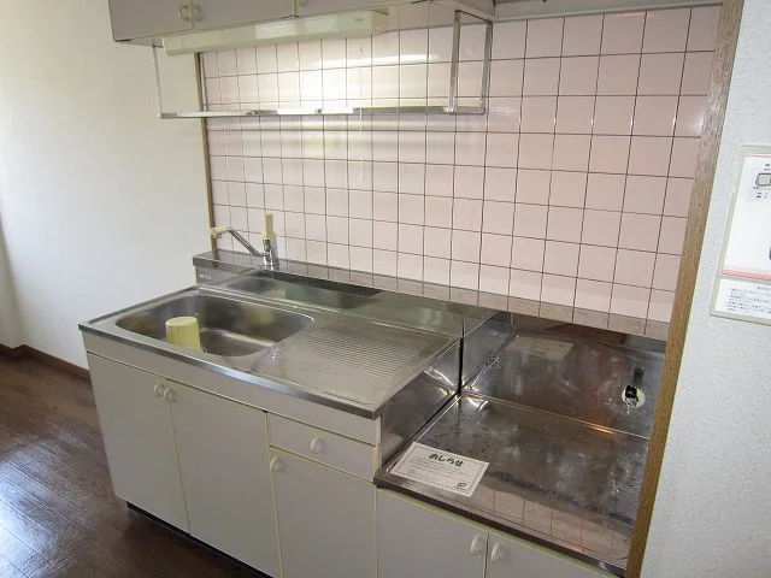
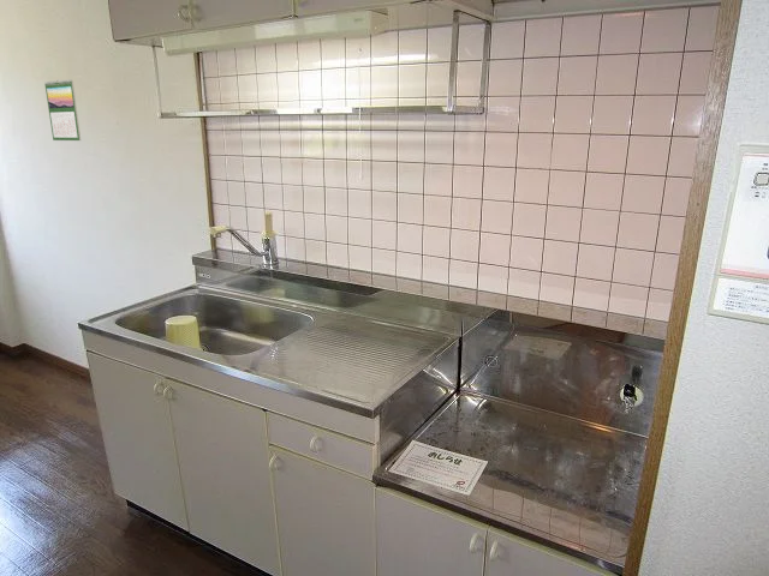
+ calendar (62, 110)
